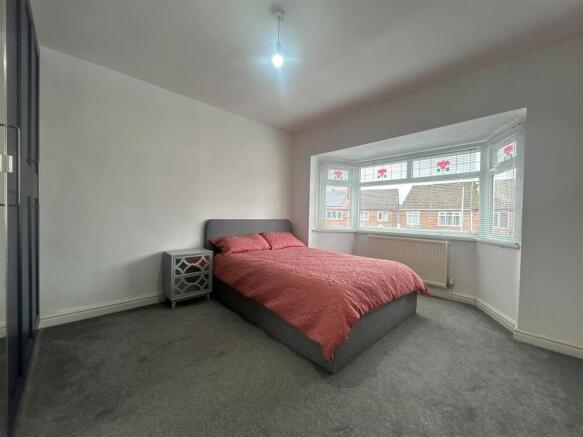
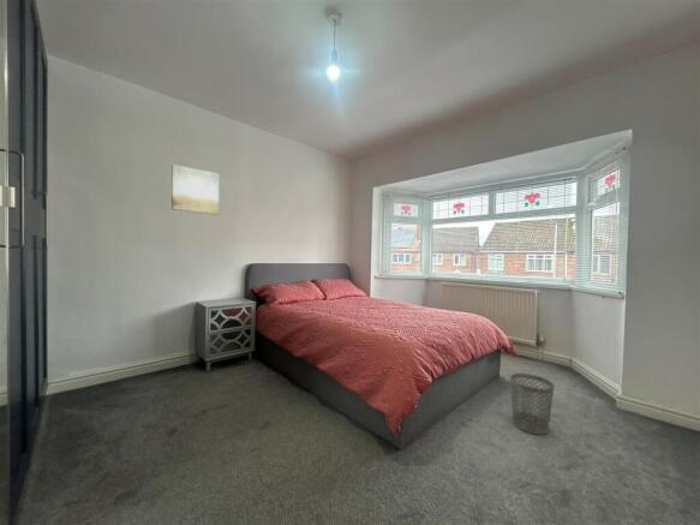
+ wall art (196, 190)
+ wastebasket (531, 402)
